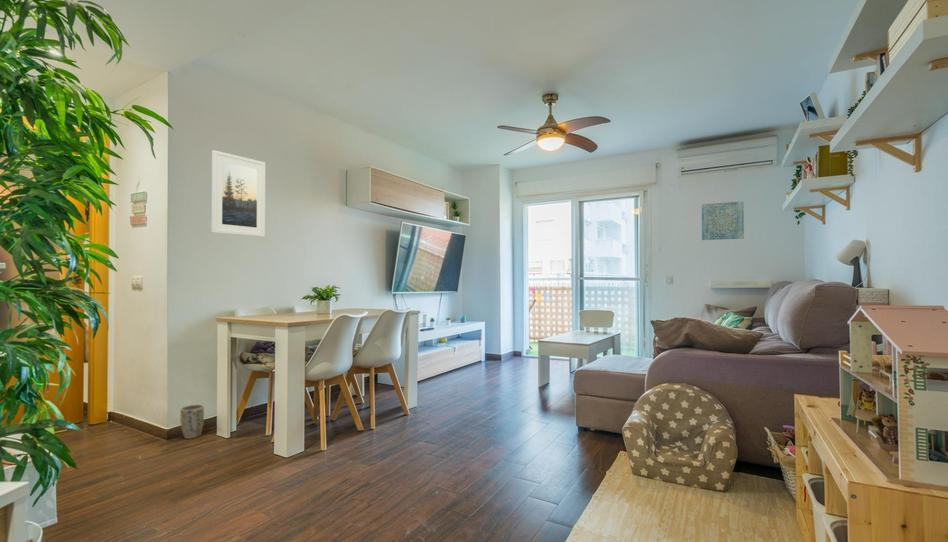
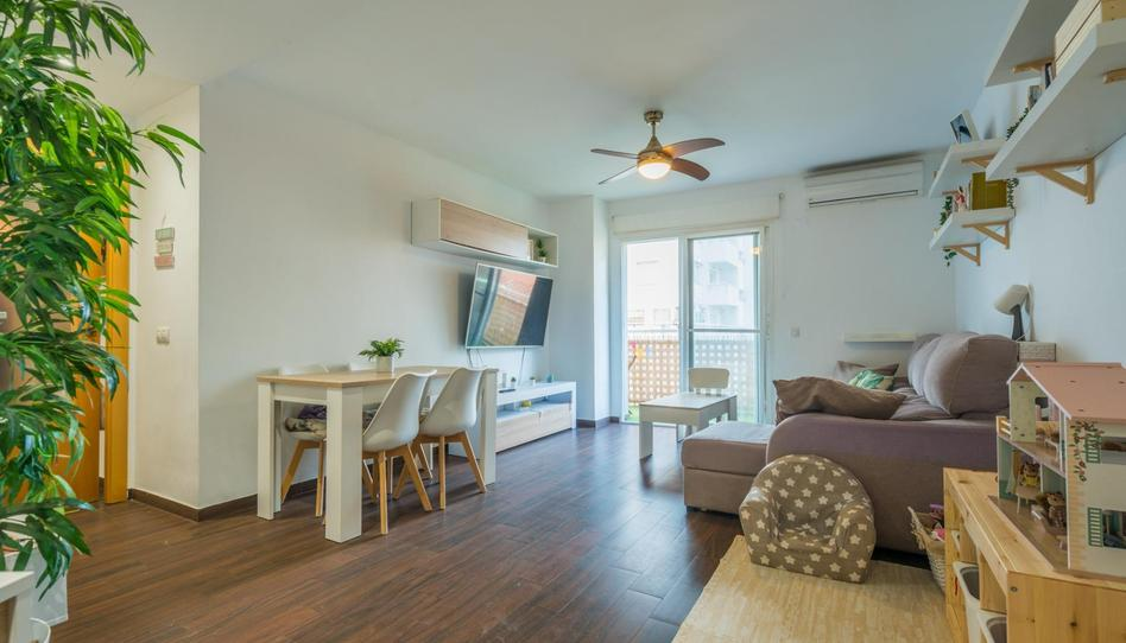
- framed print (239, 195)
- wall art (722, 221)
- plant pot (192, 421)
